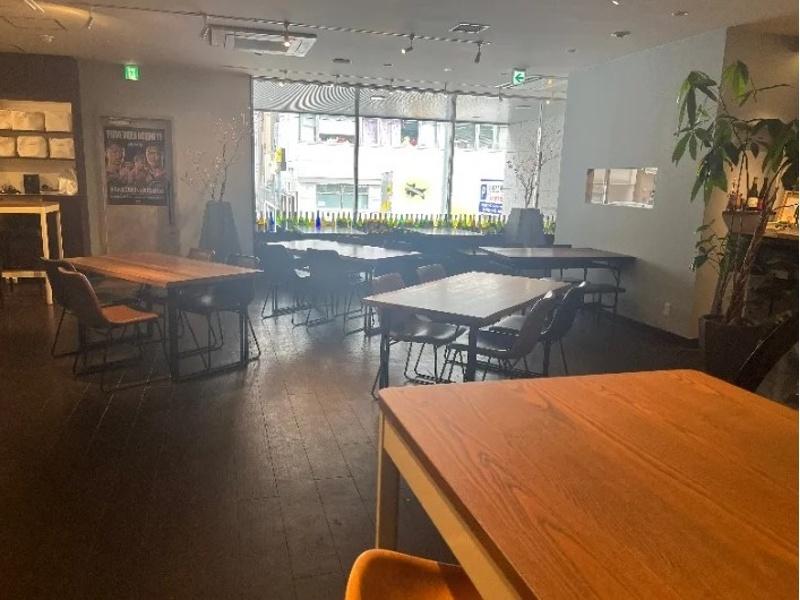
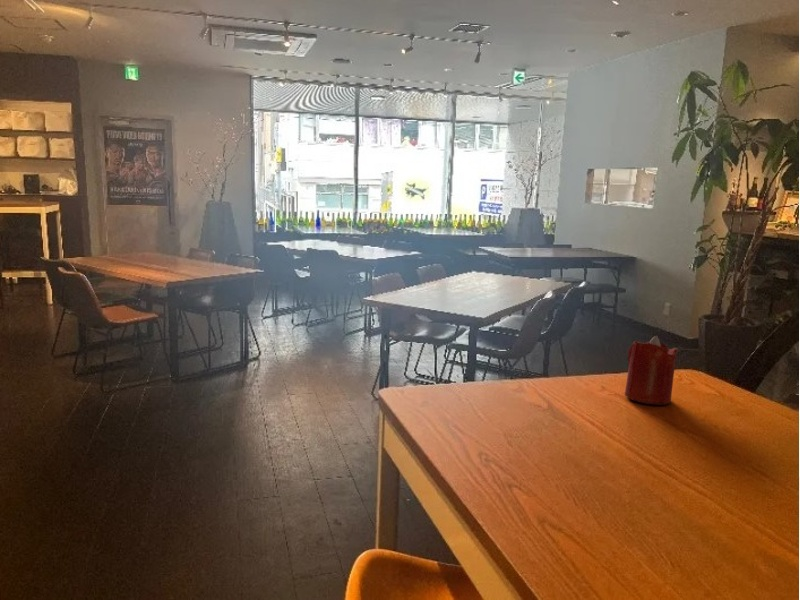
+ candle (651, 367)
